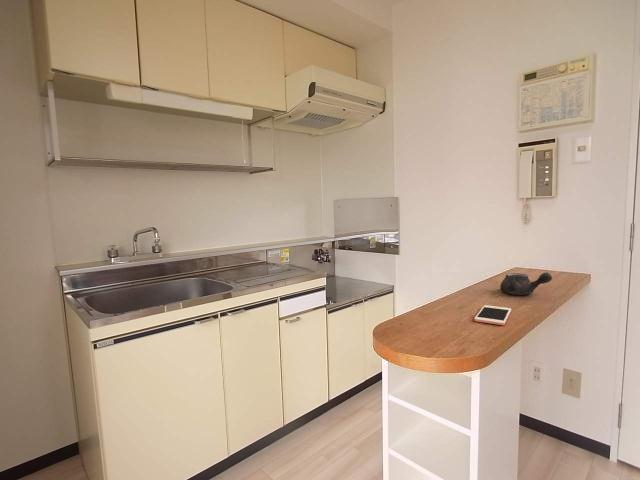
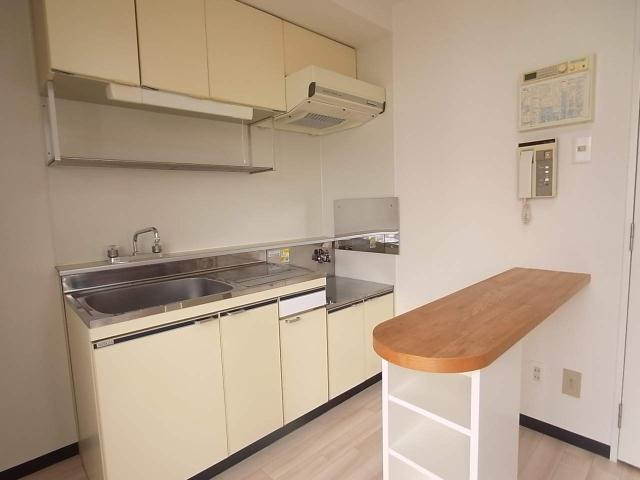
- cell phone (493, 314)
- teapot (524, 282)
